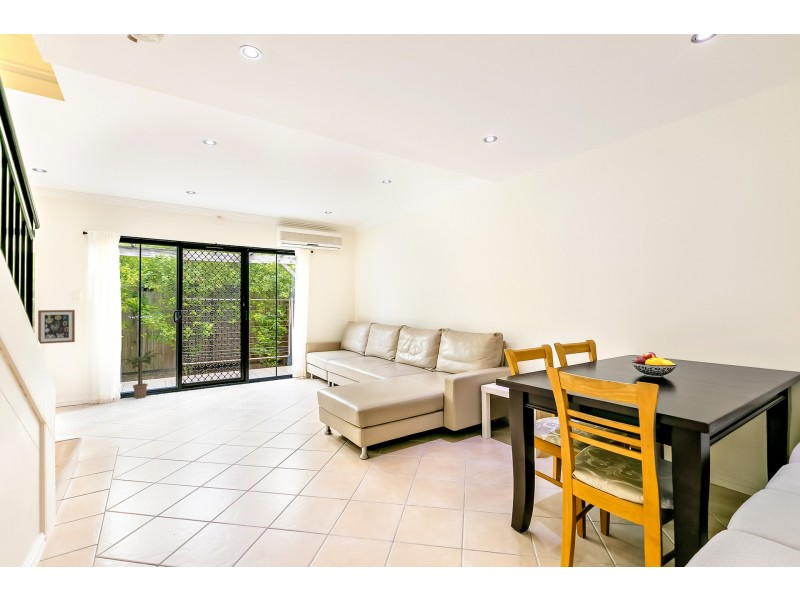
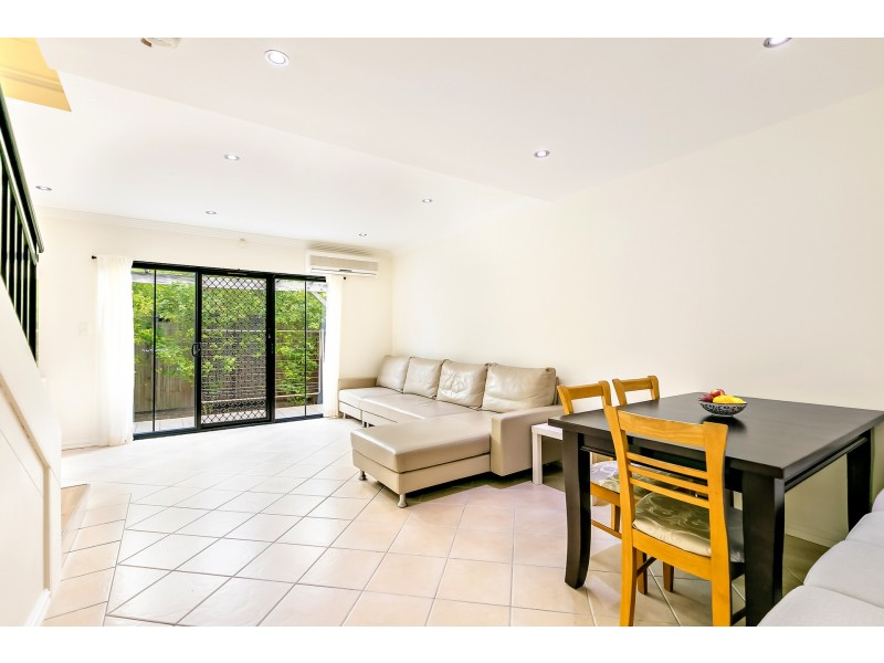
- wall art (56, 326)
- potted plant (141, 373)
